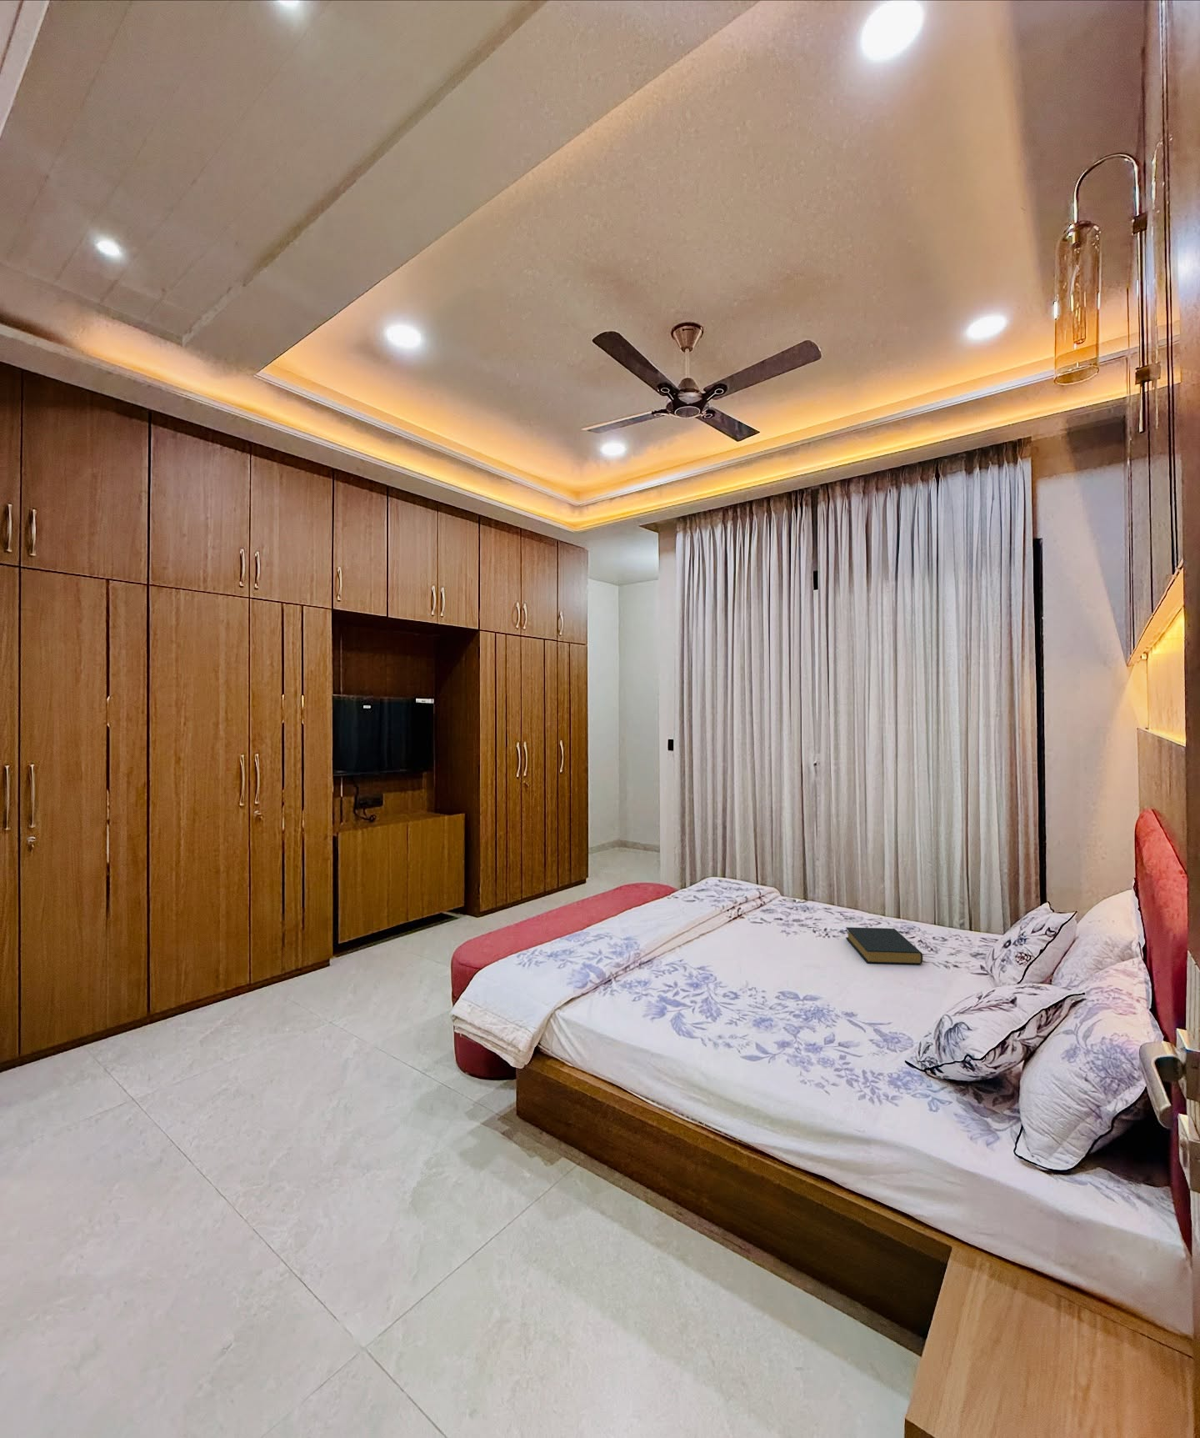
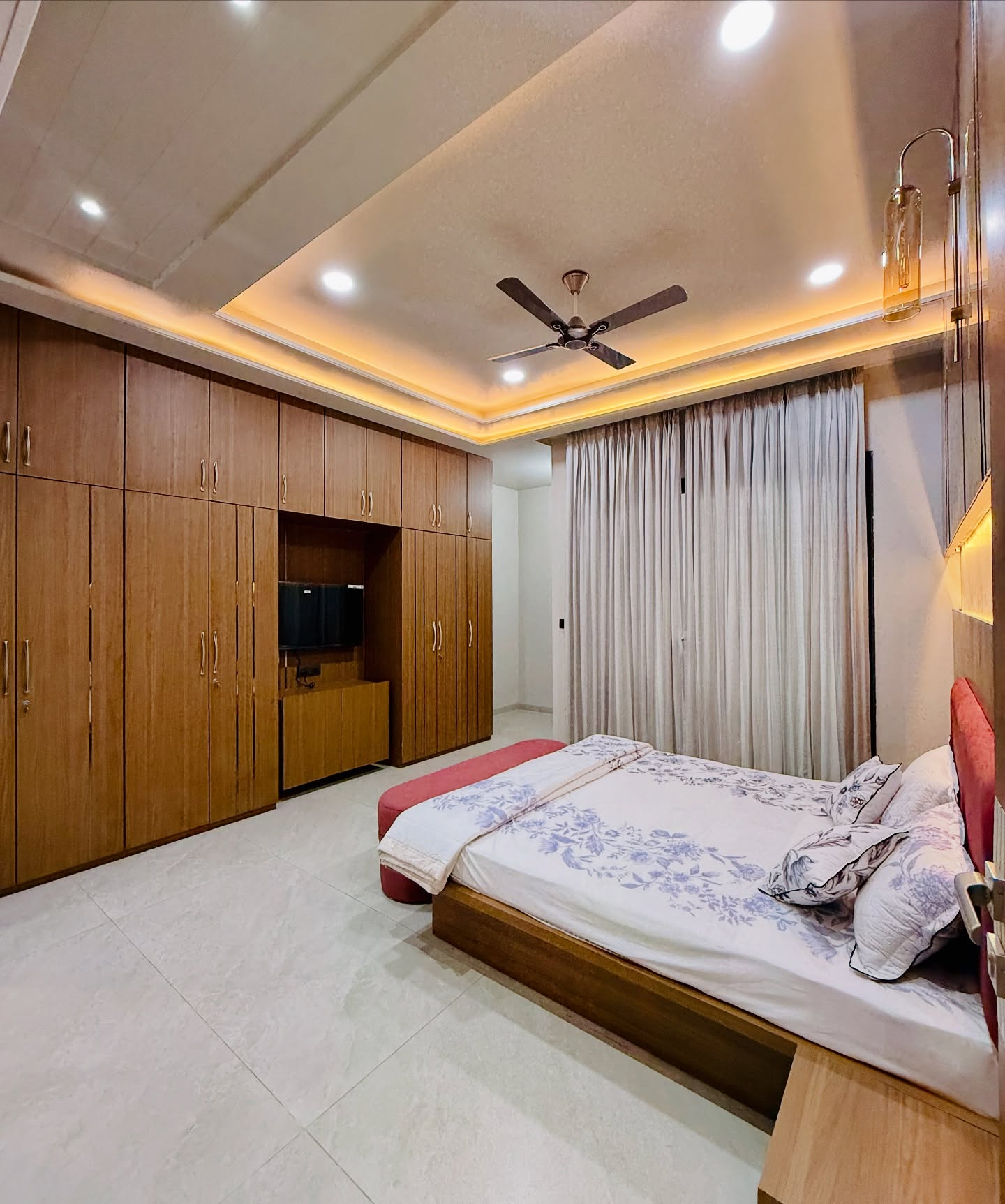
- hardback book (881, 945)
